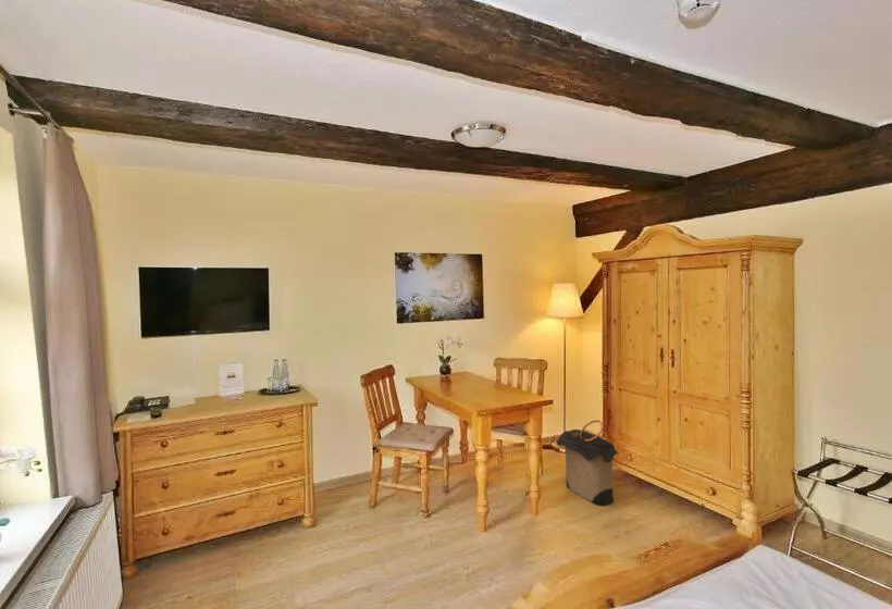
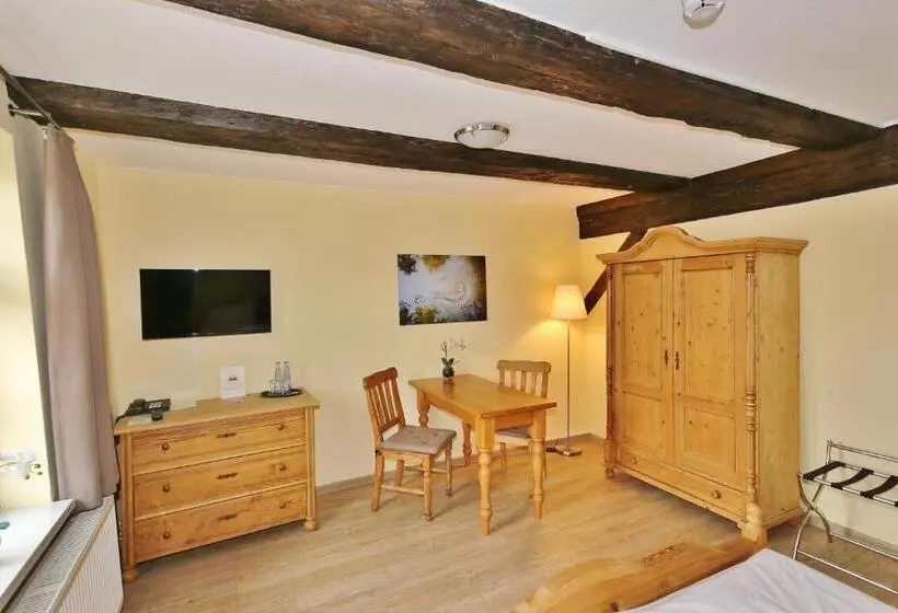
- laundry hamper (585, 456)
